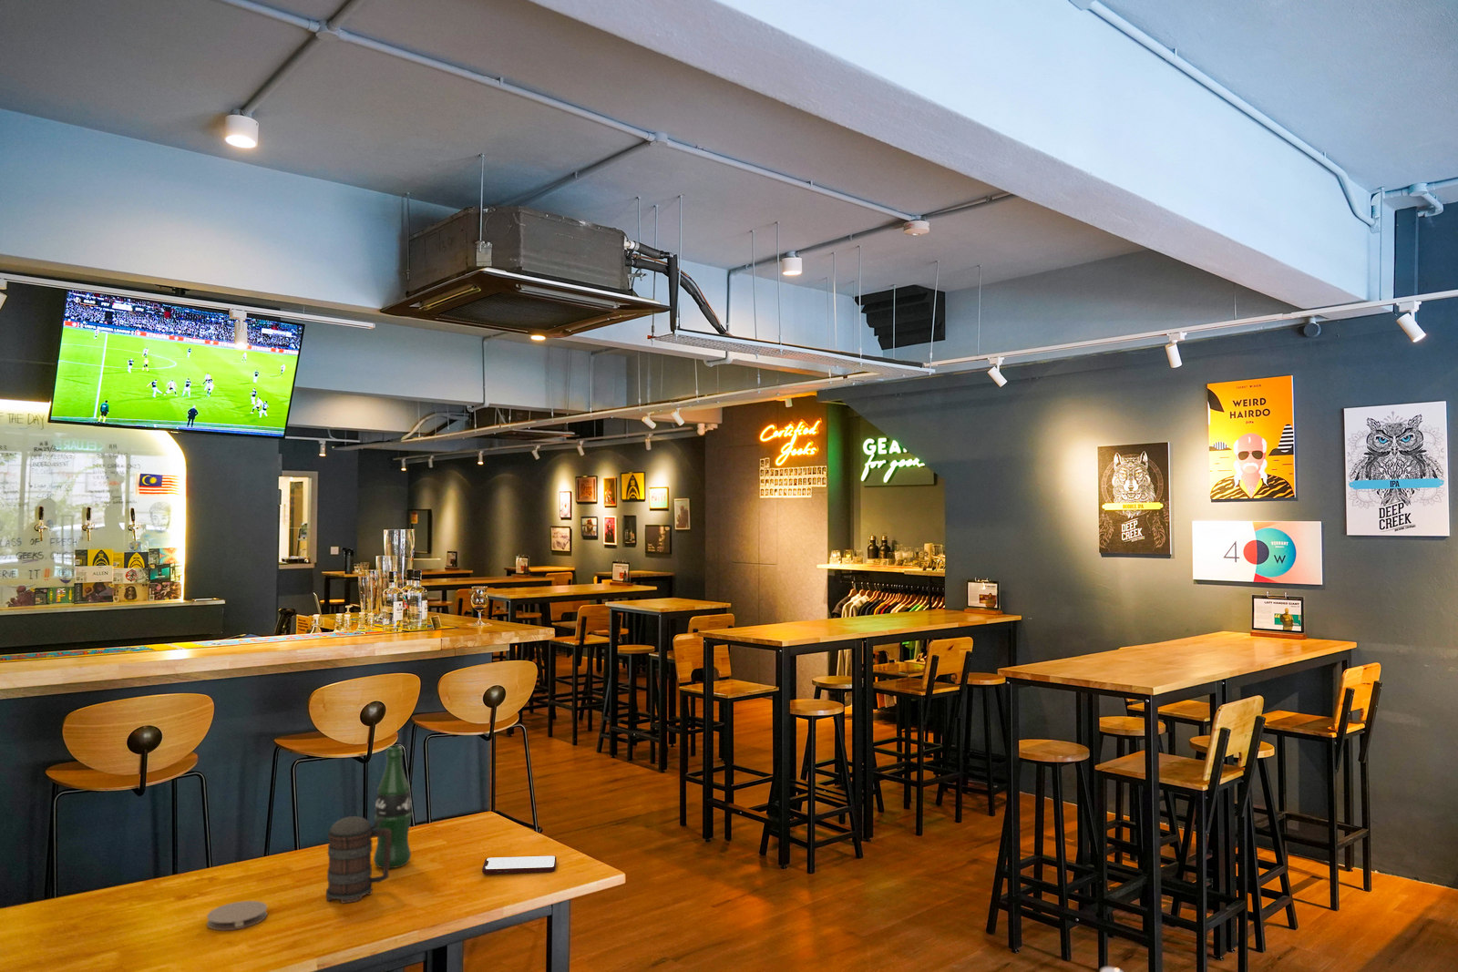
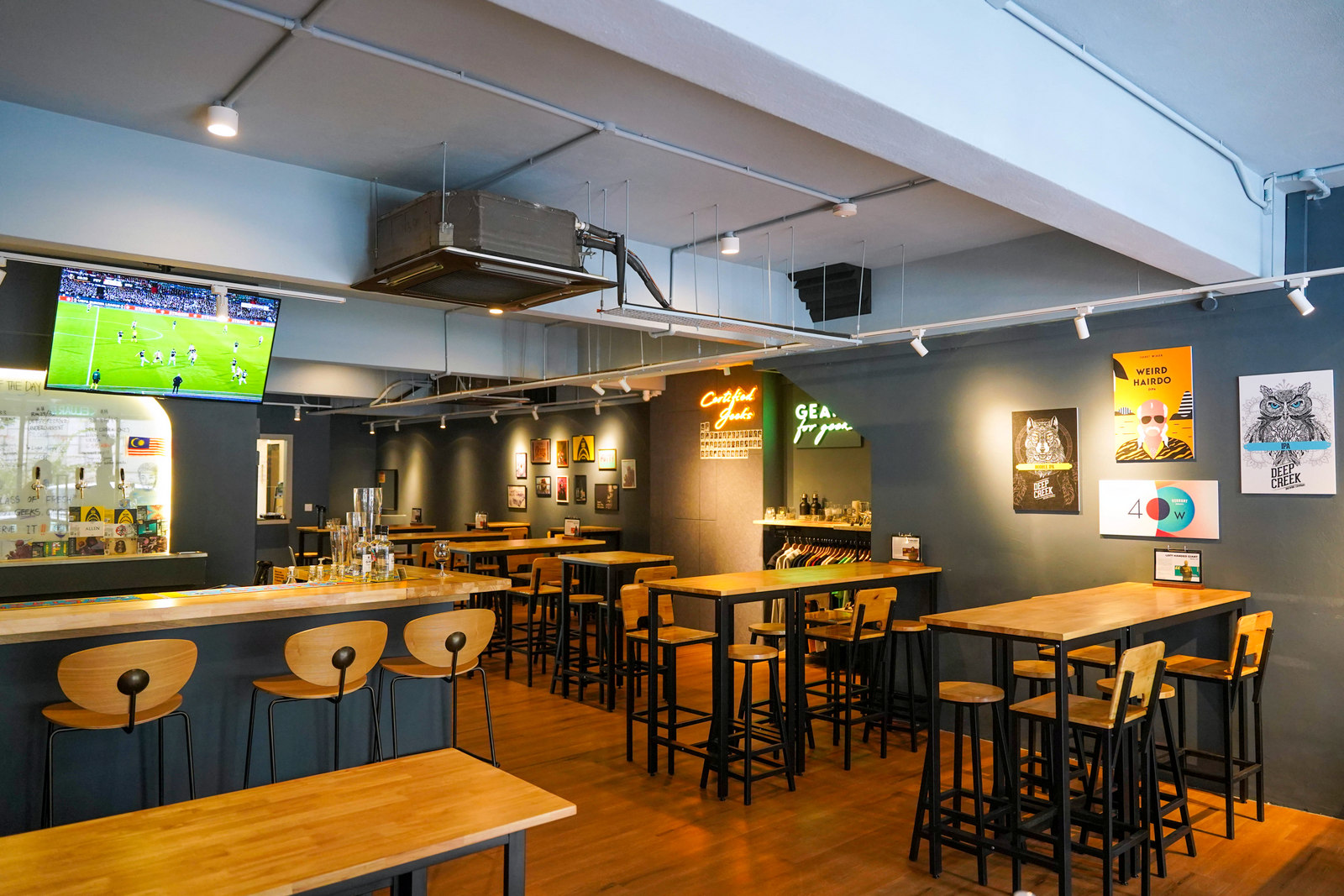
- beer mug (359, 855)
- beer bottle (393, 804)
- coaster (236, 915)
- smartphone (520, 865)
